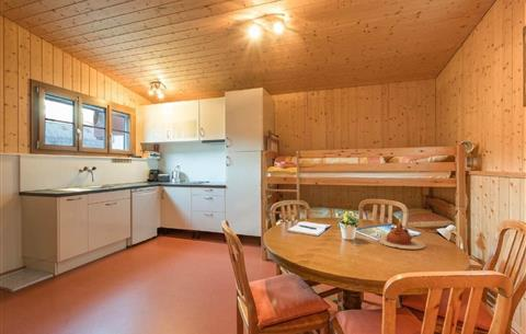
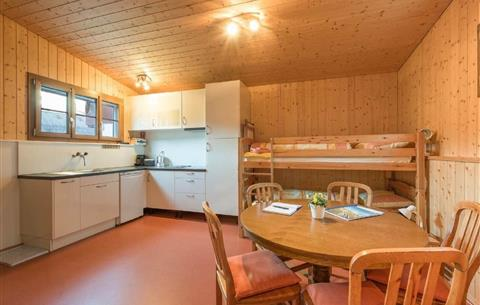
- teapot (400, 232)
